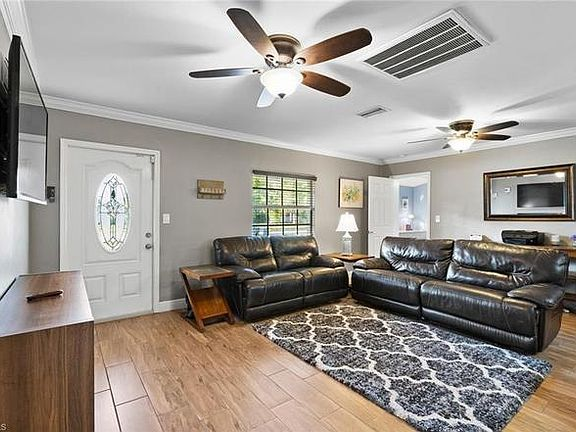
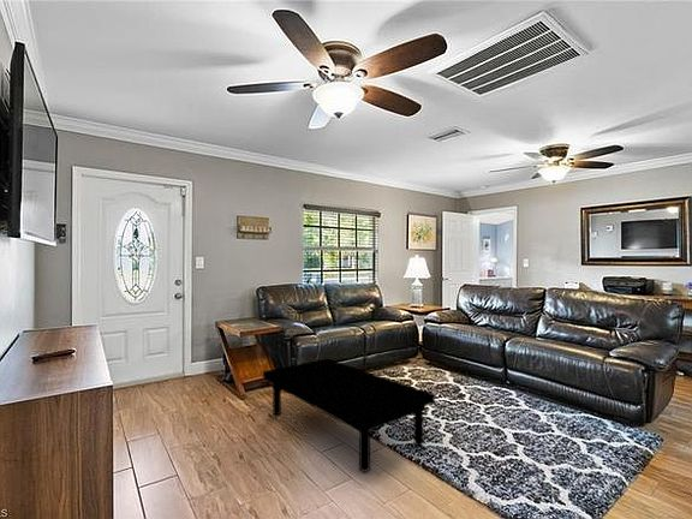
+ coffee table (340, 404)
